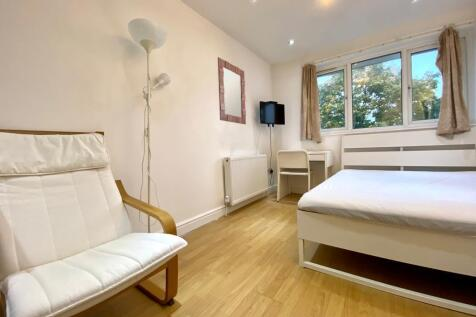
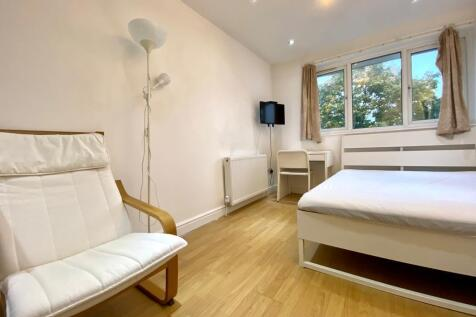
- home mirror (233, 93)
